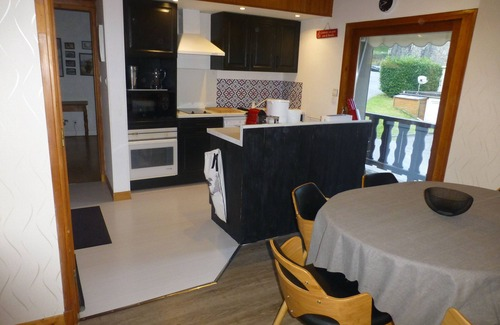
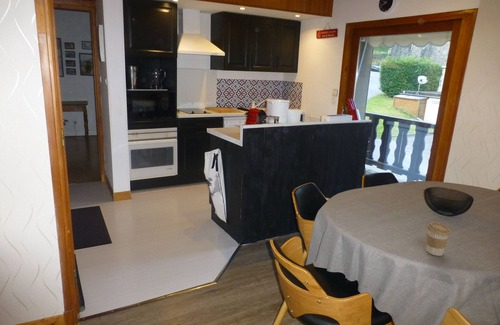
+ coffee cup (436, 238)
